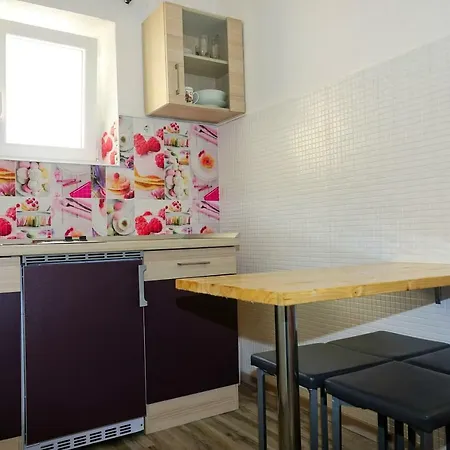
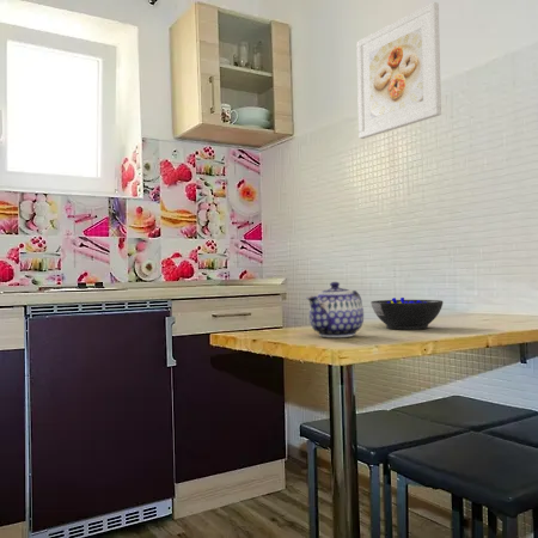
+ cereal bowl (406, 312)
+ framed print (396, 75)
+ teapot (335, 308)
